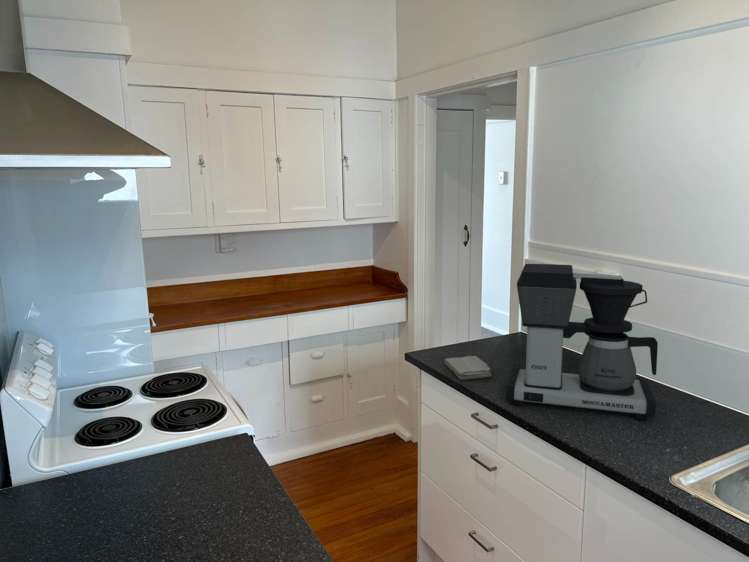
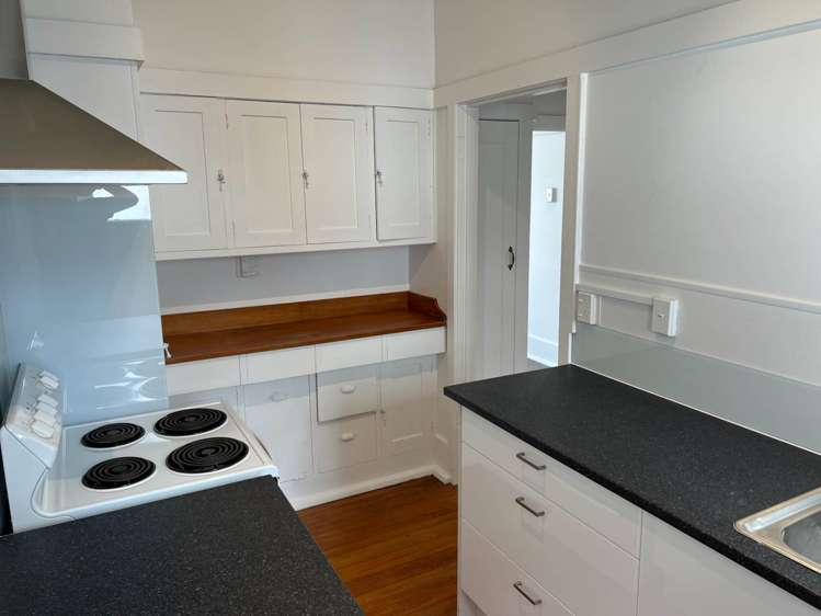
- coffee maker (581, 332)
- washcloth (467, 366)
